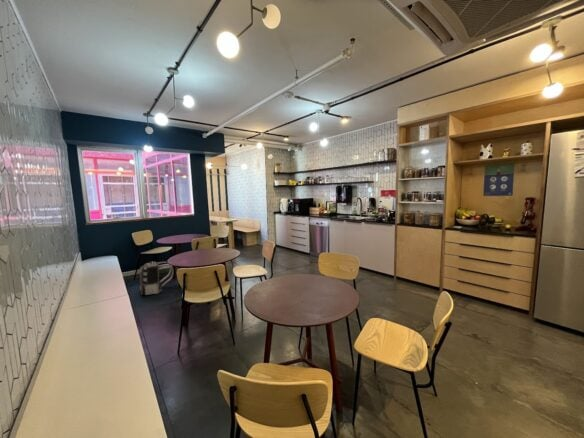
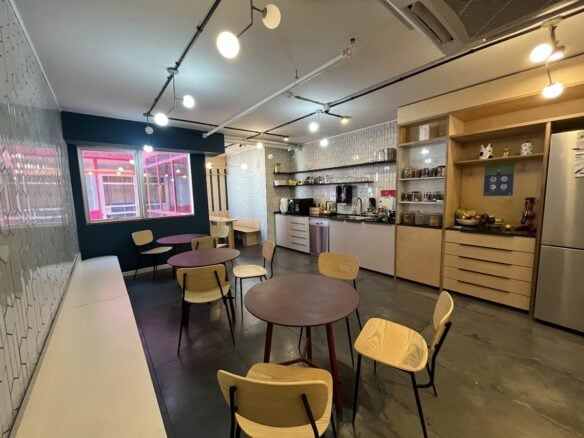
- backpack (156, 275)
